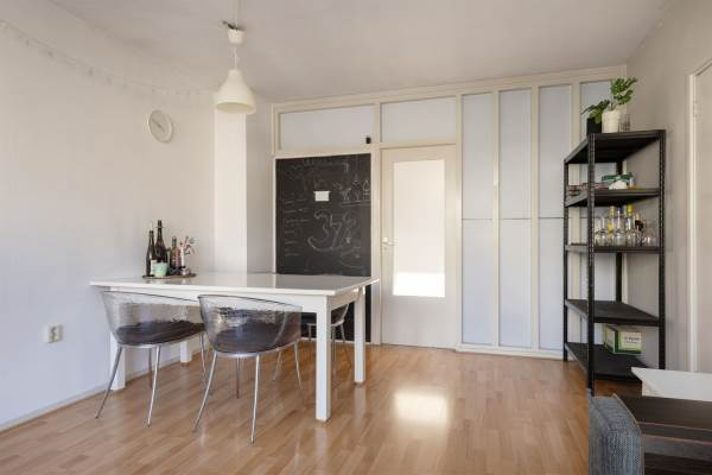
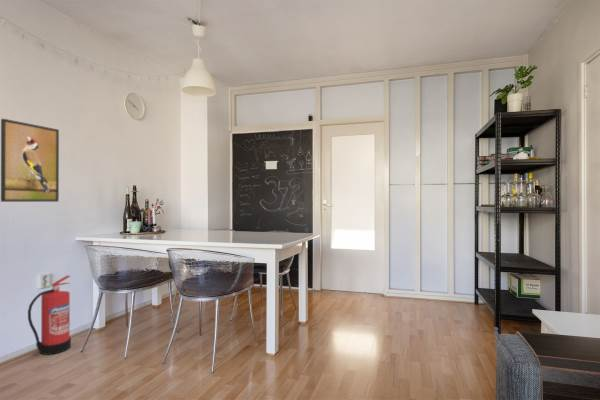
+ fire extinguisher (49, 315)
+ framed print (31, 163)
